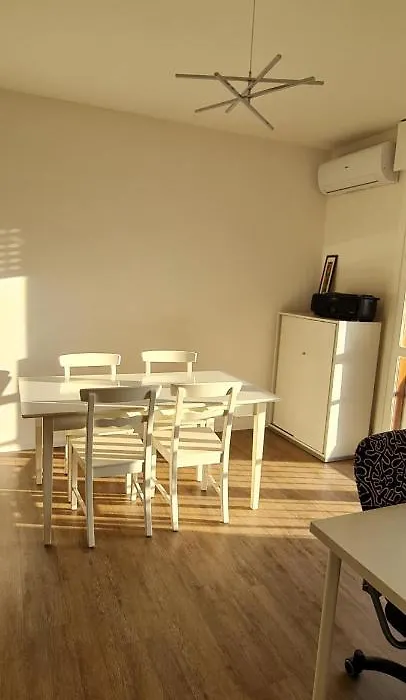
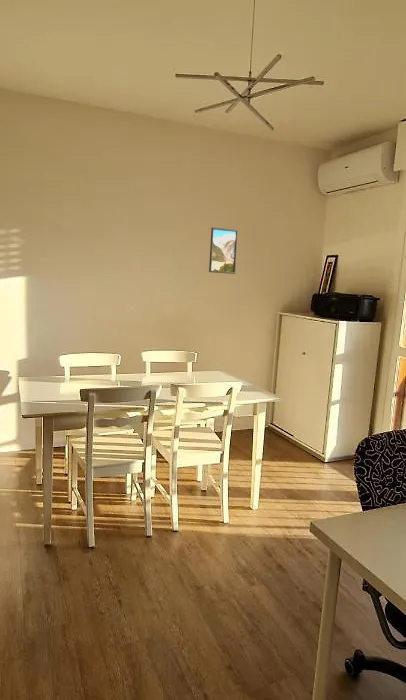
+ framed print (223, 251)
